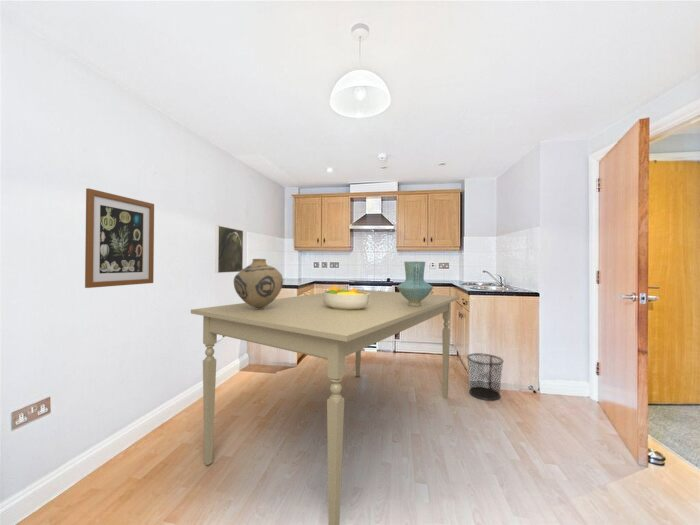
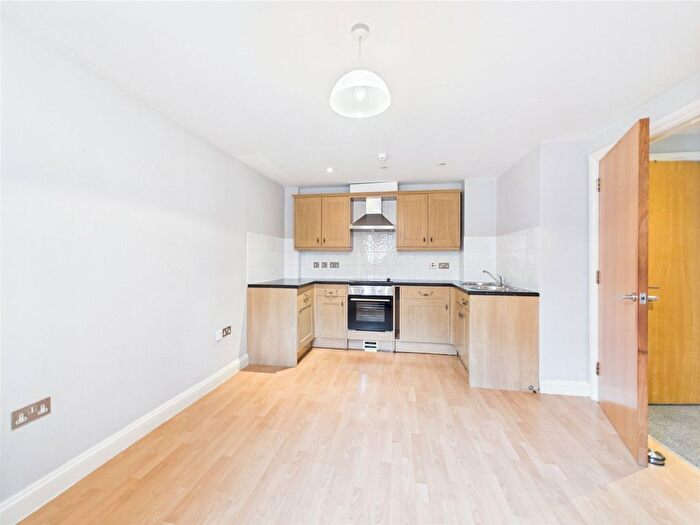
- vase (258, 283)
- wall art (123, 241)
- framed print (230, 250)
- waste bin (484, 376)
- ceramic pitcher (414, 282)
- fruit bowl (345, 296)
- dining table (356, 362)
